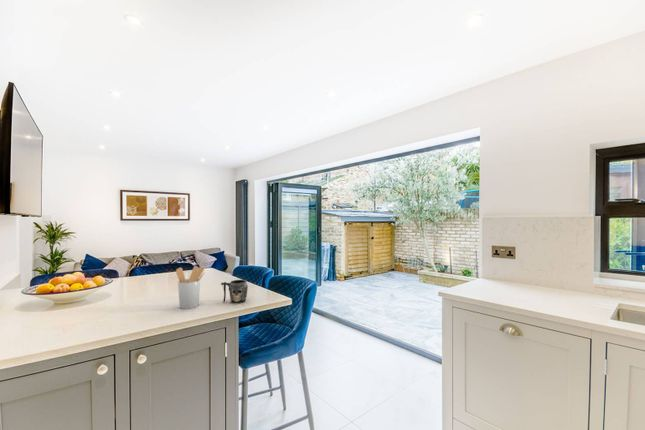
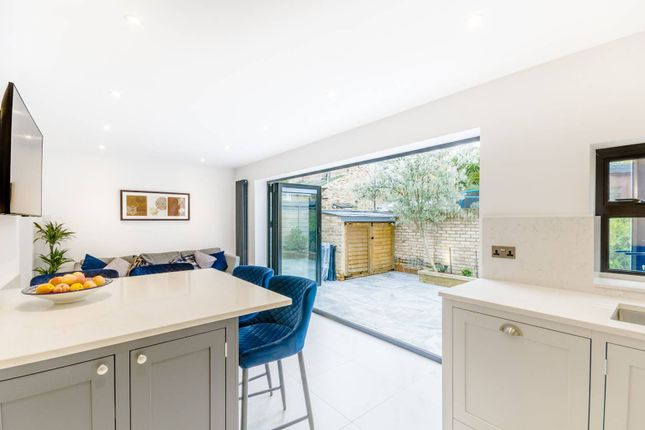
- utensil holder (192, 285)
- mug (234, 291)
